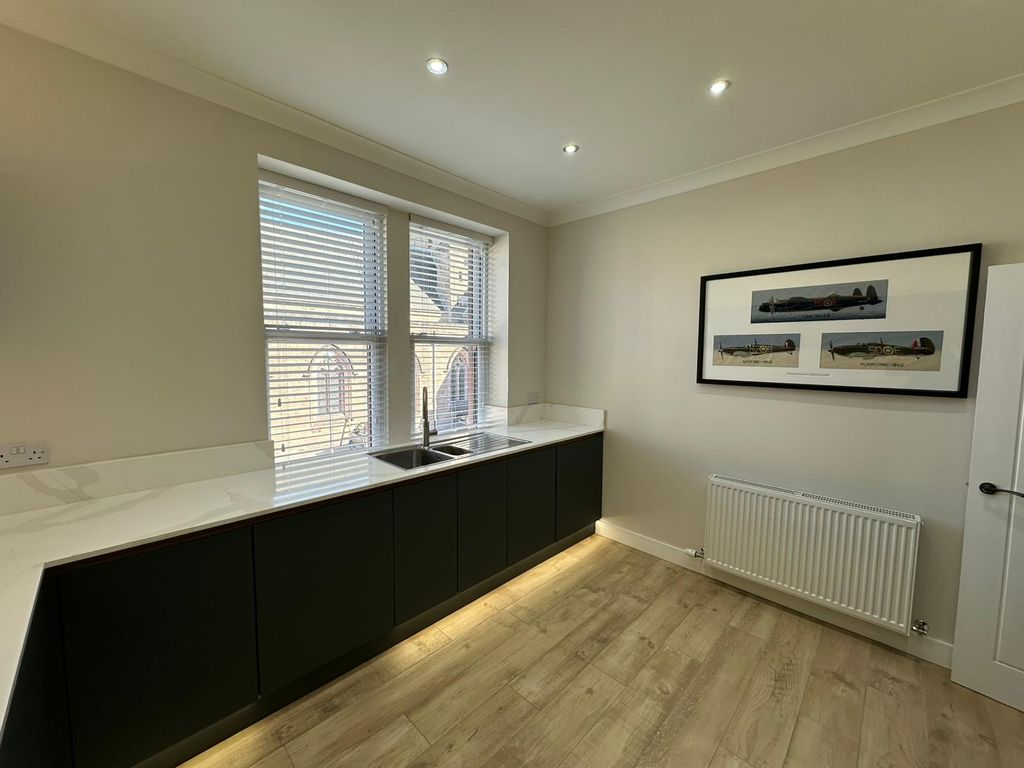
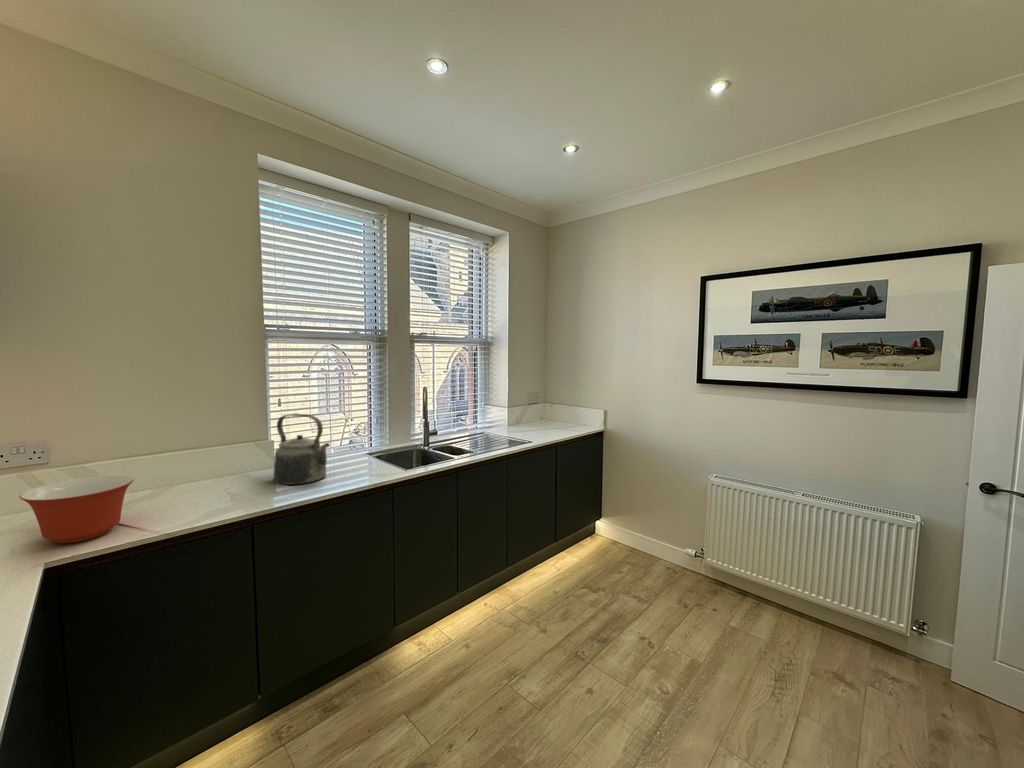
+ mixing bowl (82, 510)
+ kettle (303, 446)
